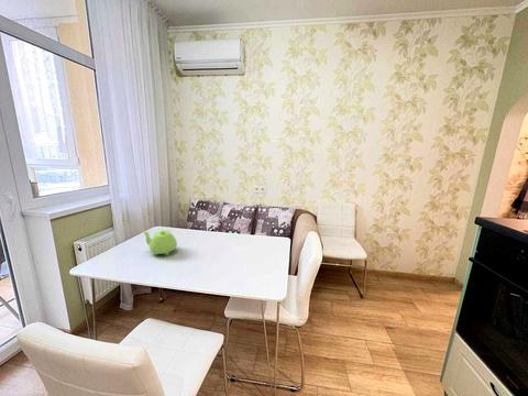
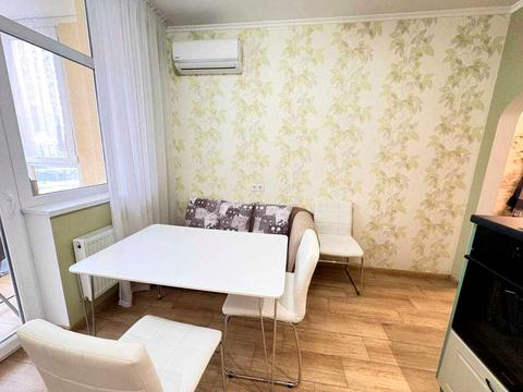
- teapot (160, 240)
